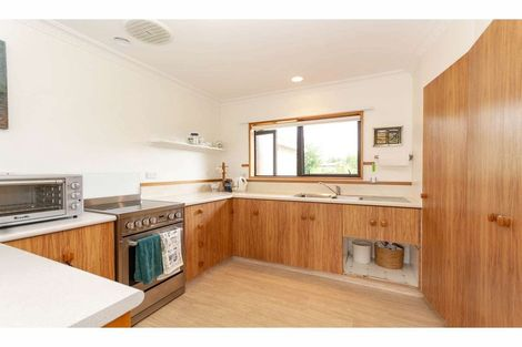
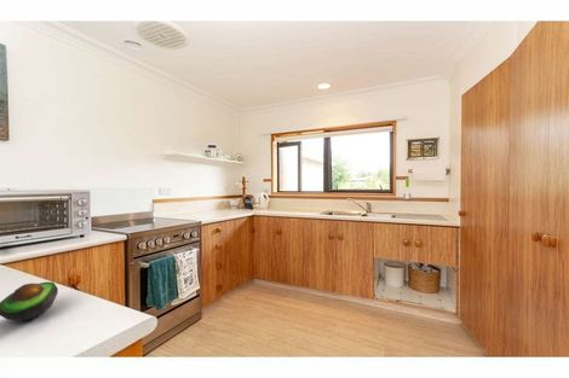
+ avocado (29, 301)
